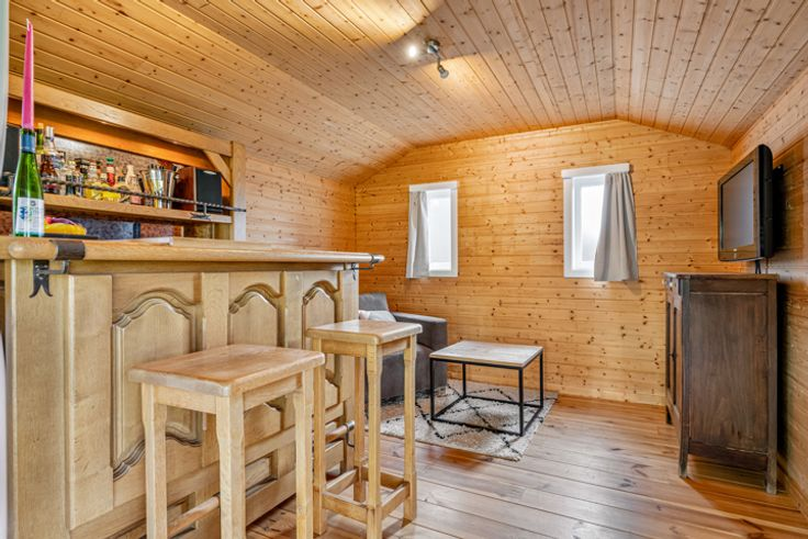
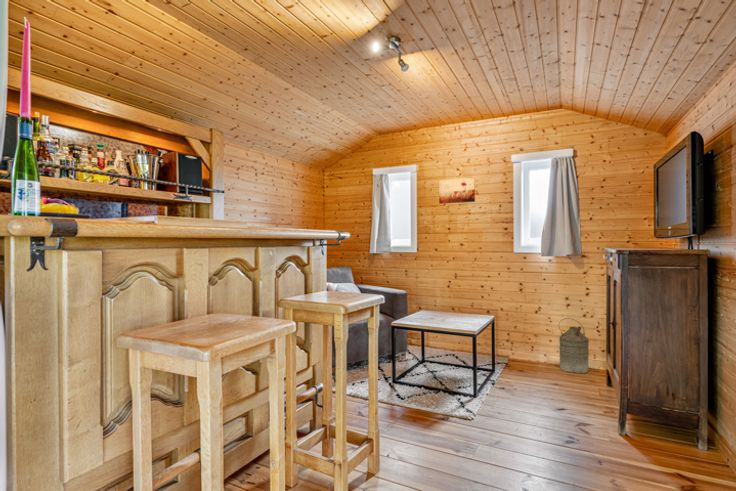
+ wall art (456, 191)
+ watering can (573, 344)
